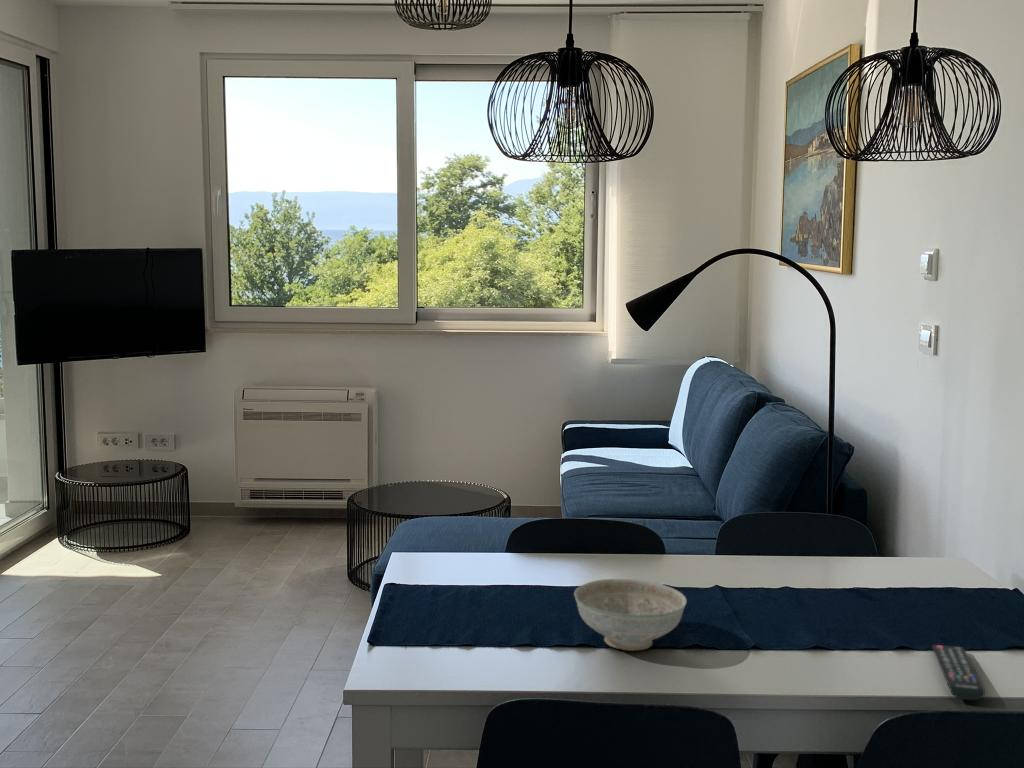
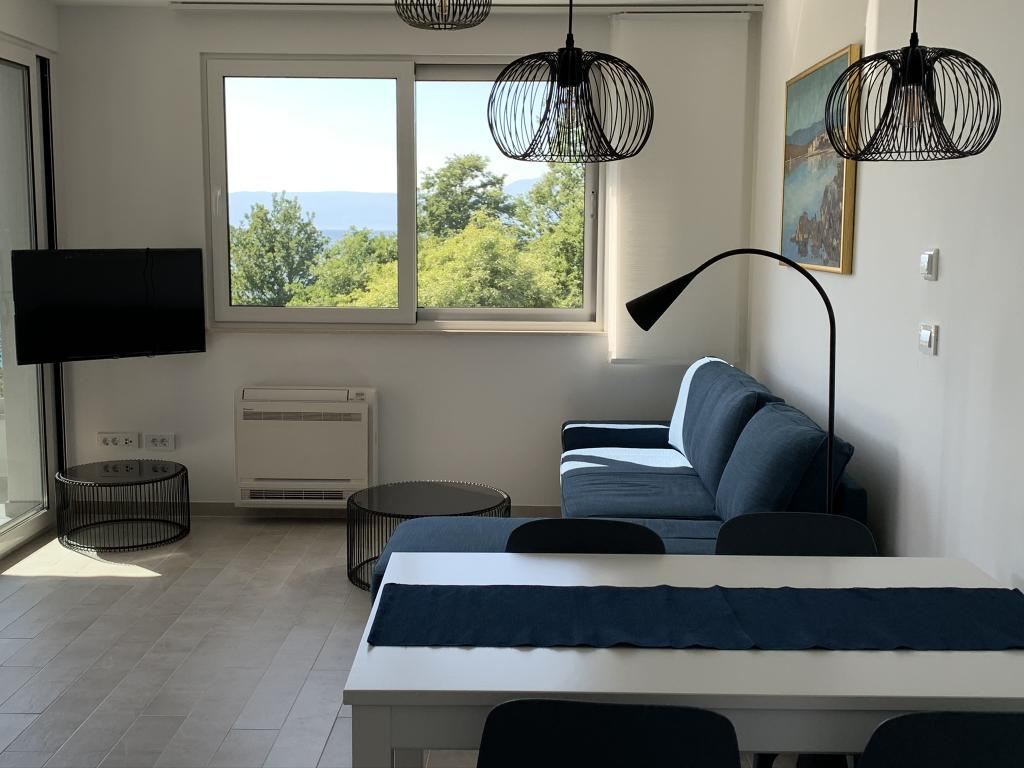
- decorative bowl (629, 618)
- remote control (956, 670)
